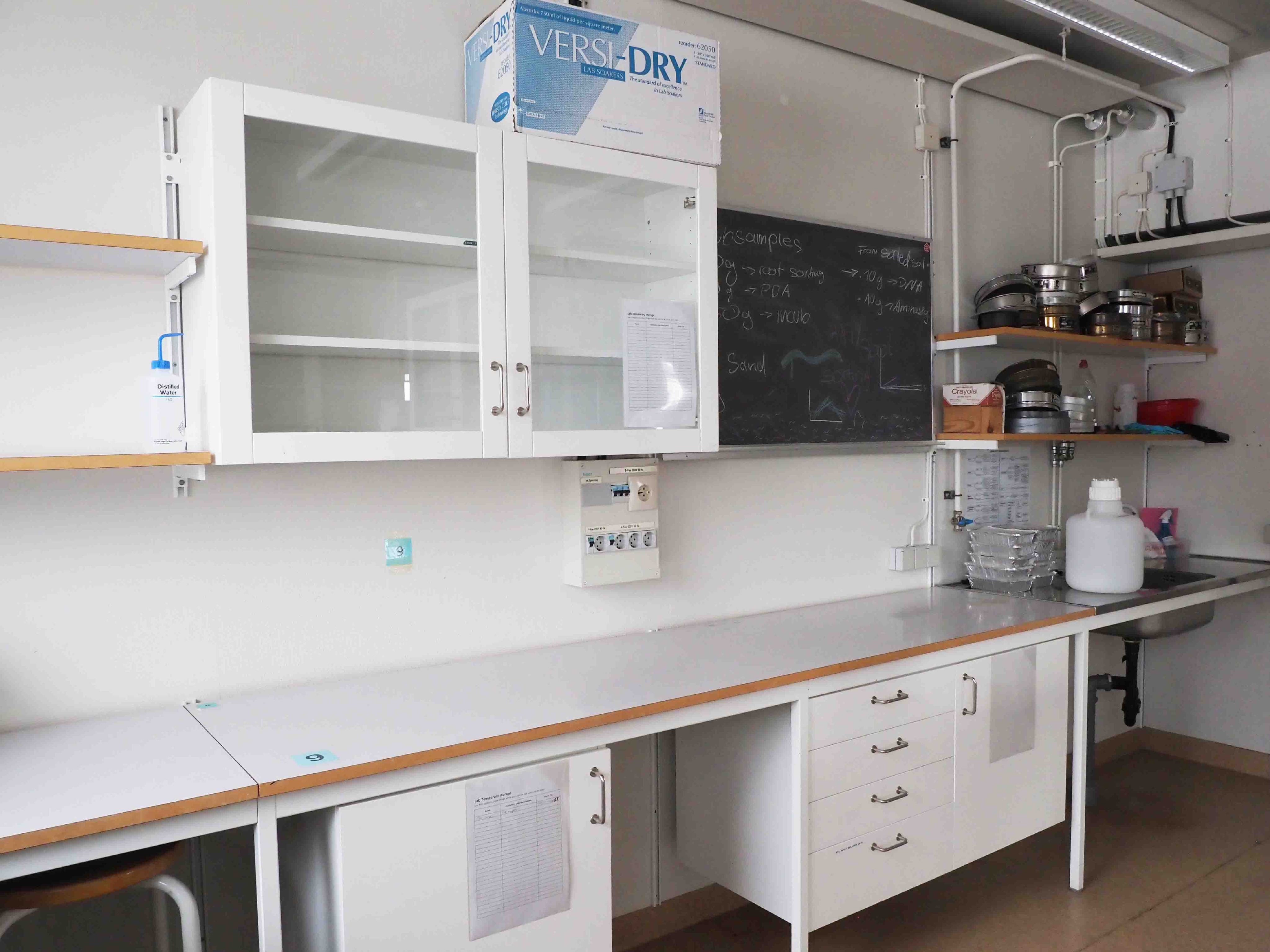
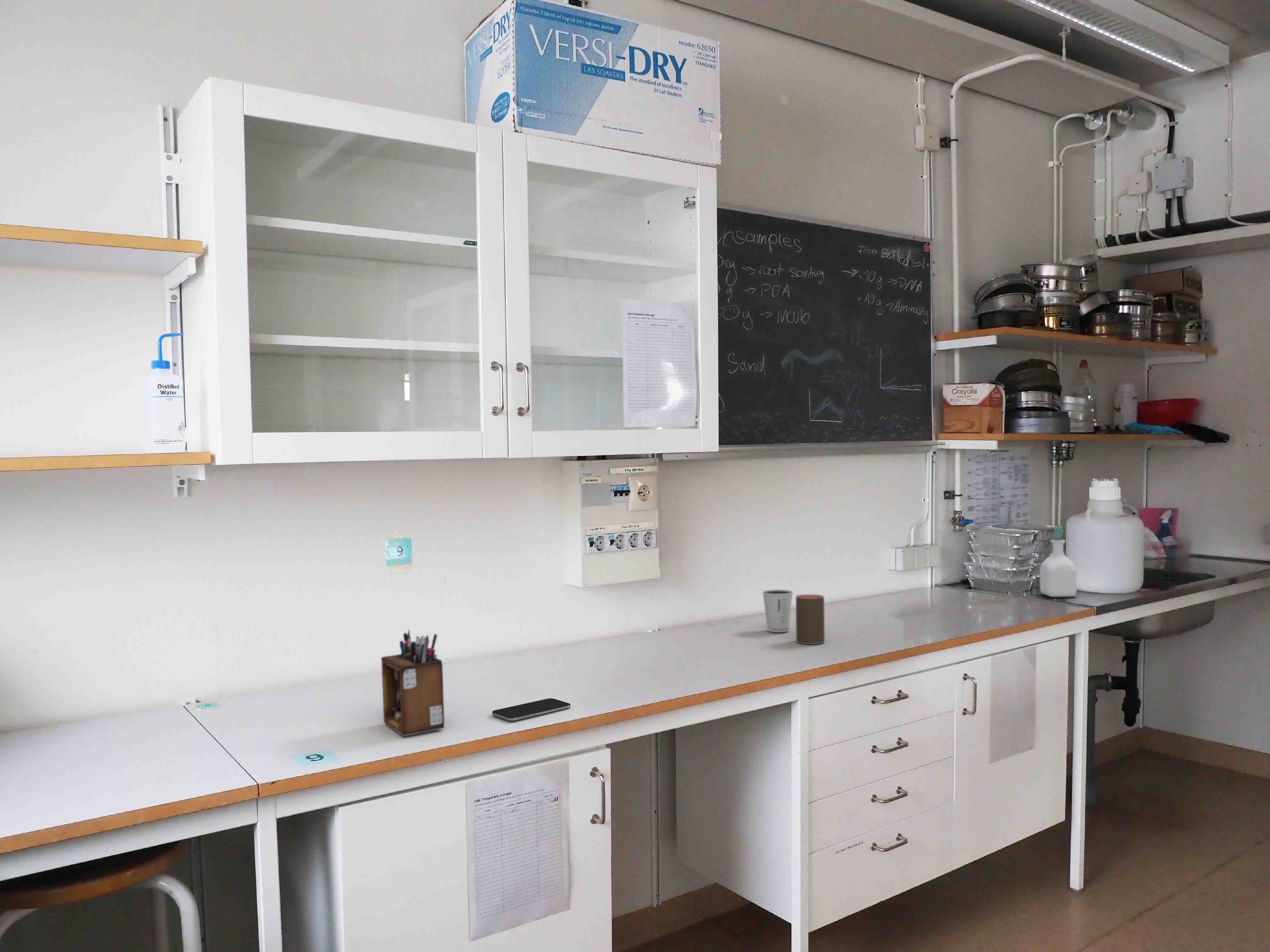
+ cup (810, 619)
+ smartphone (532, 709)
+ dixie cup (778, 611)
+ desk organizer (412, 679)
+ soap bottle (1058, 561)
